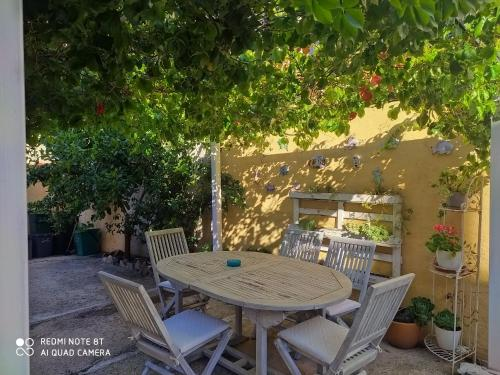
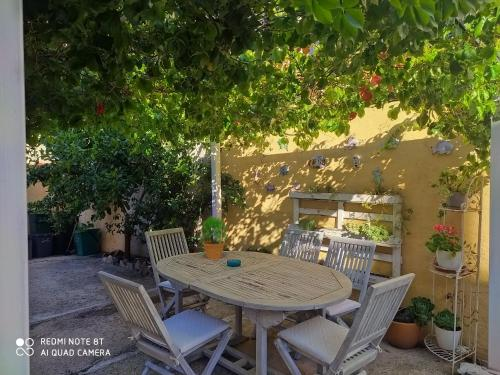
+ potted plant (214, 236)
